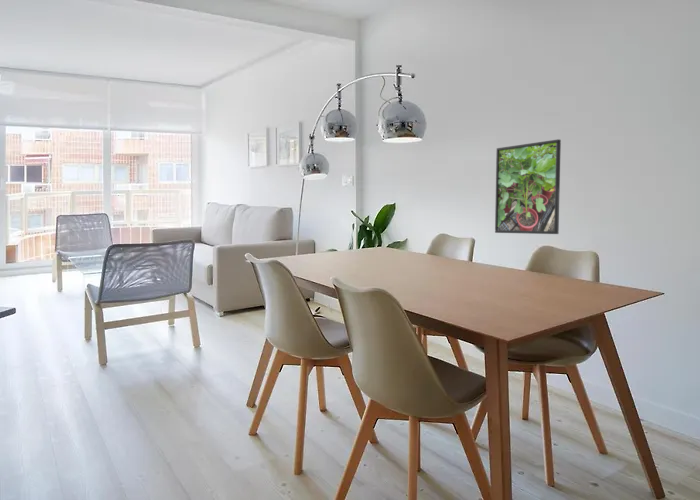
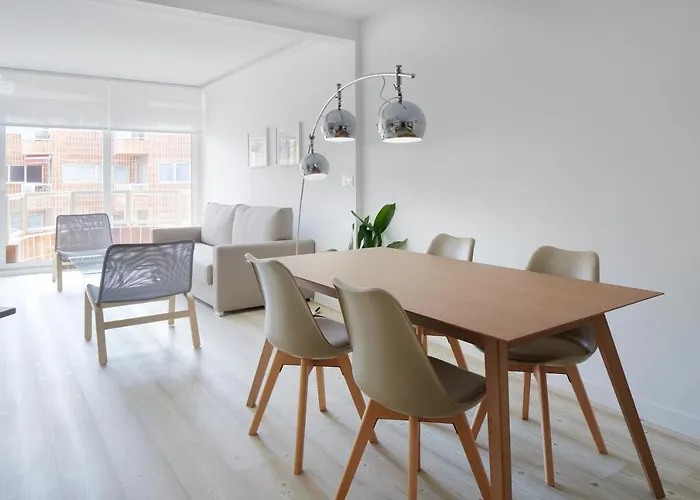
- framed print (525, 188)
